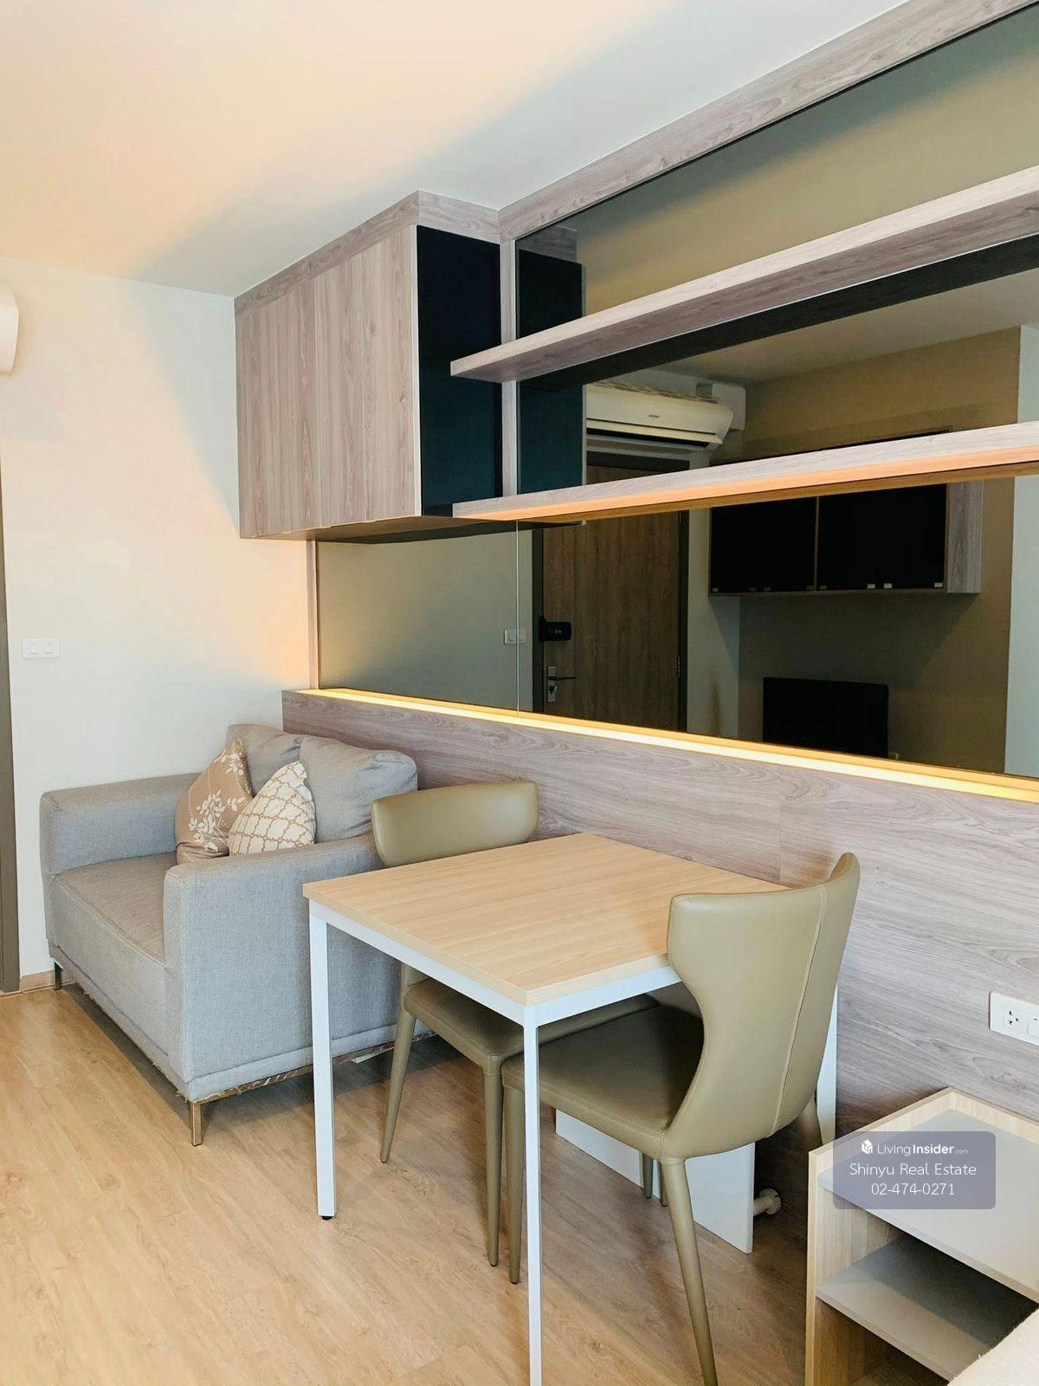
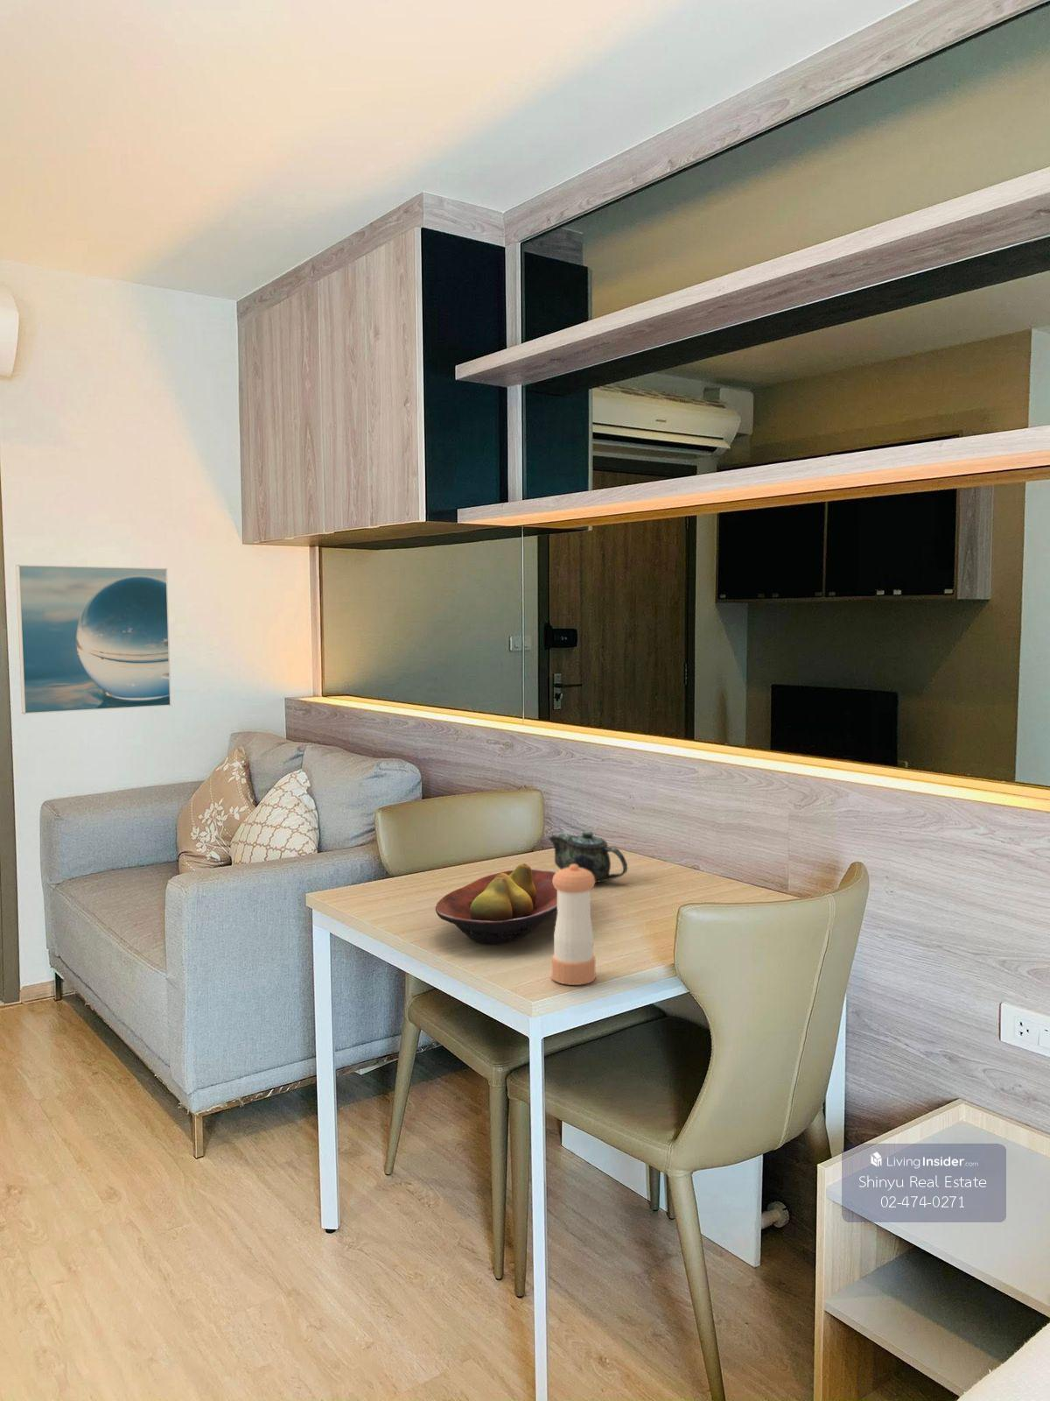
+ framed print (96, 639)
+ chinaware (587, 855)
+ pepper shaker (574, 921)
+ fruit bowl (508, 897)
